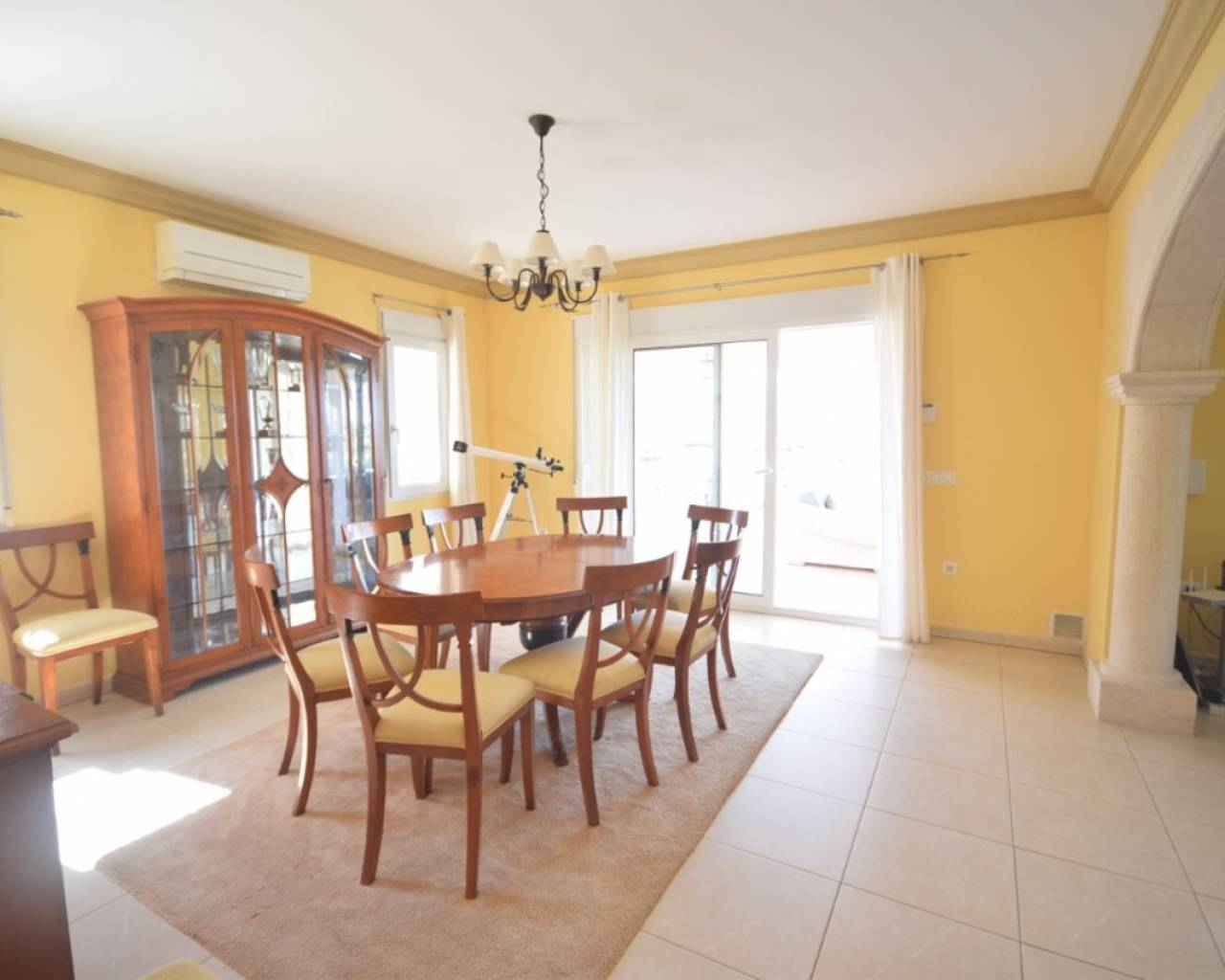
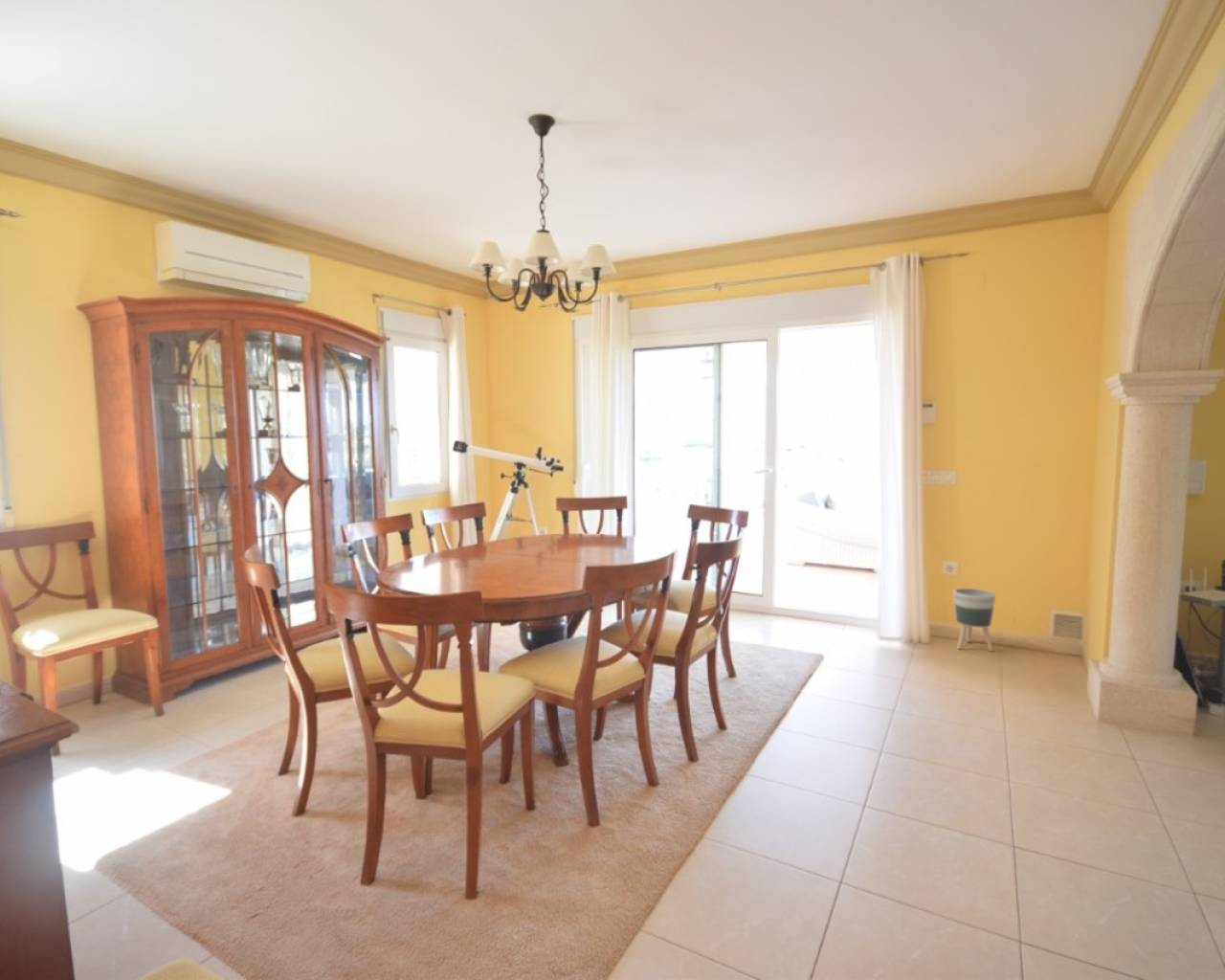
+ planter (973, 619)
